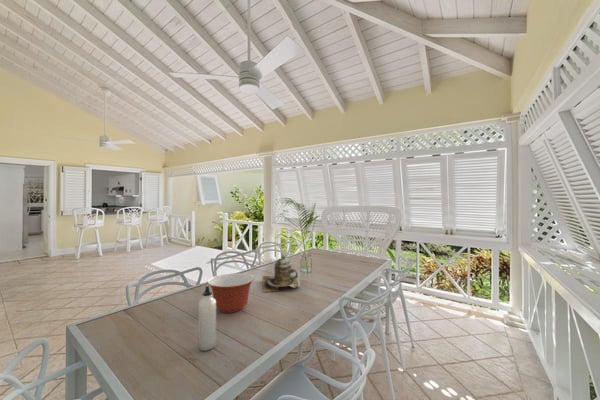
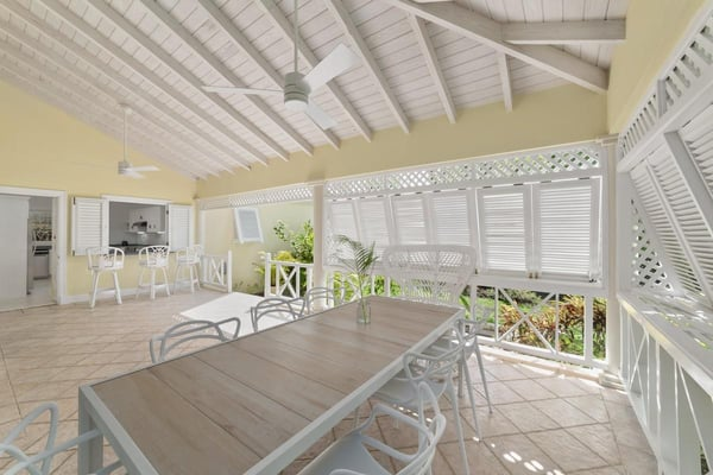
- teapot (280, 269)
- water bottle (207, 316)
- mixing bowl (231, 293)
